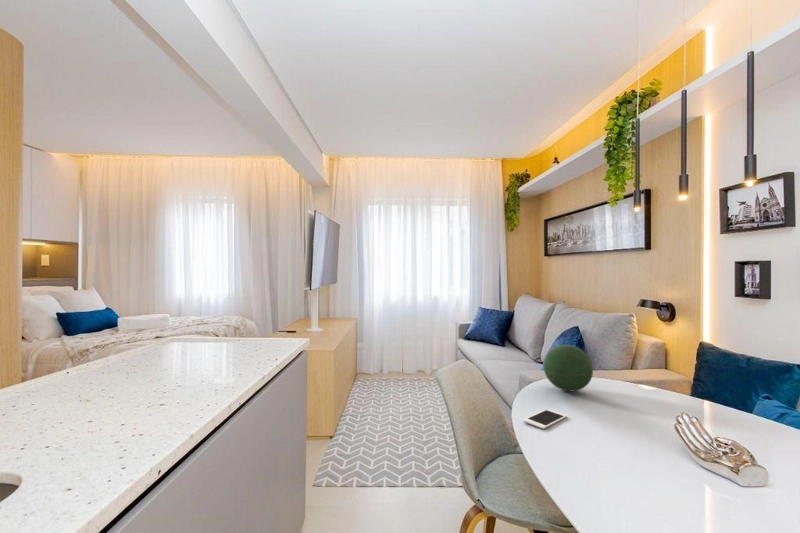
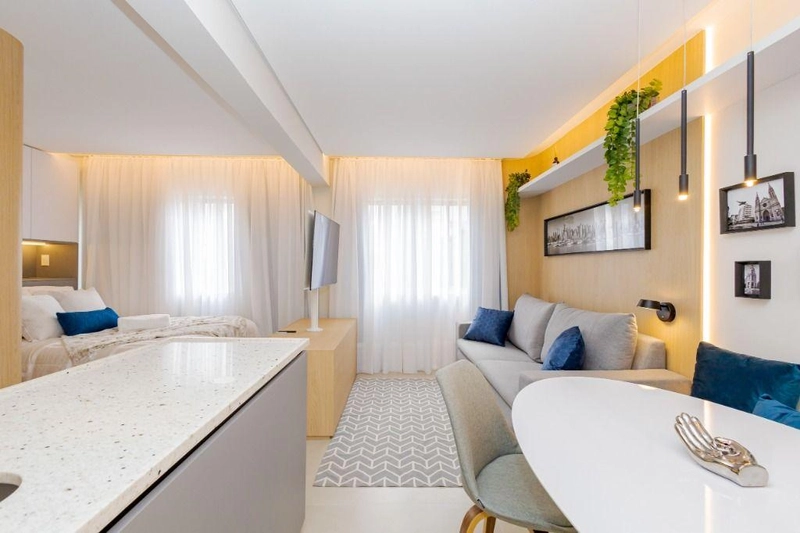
- cell phone (545, 418)
- decorative orb (567, 367)
